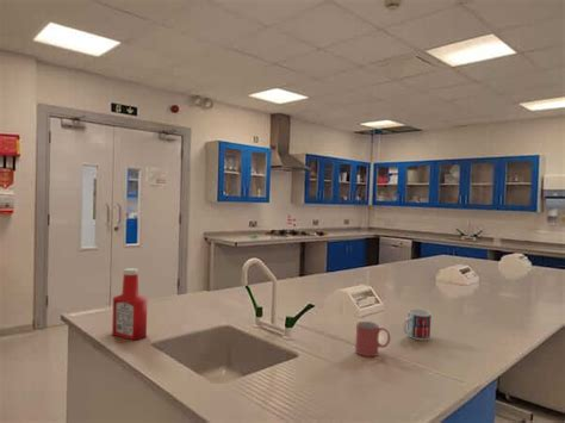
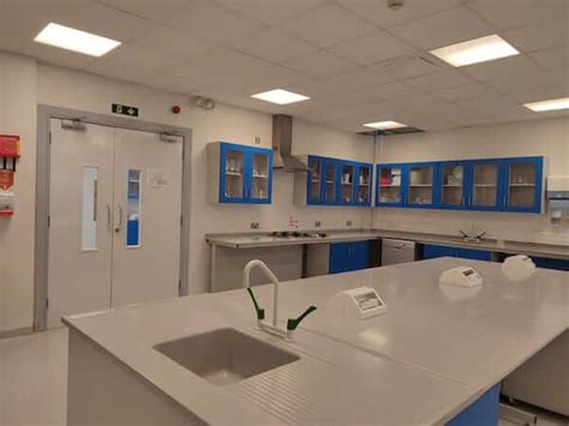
- mug (373, 338)
- mug (417, 324)
- soap bottle (130, 301)
